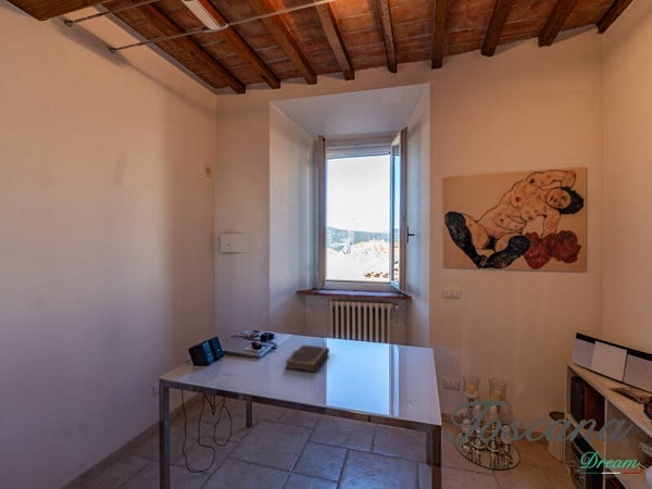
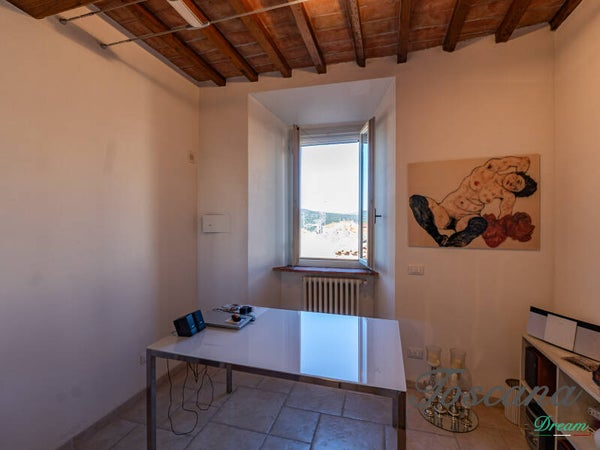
- notebook (308, 356)
